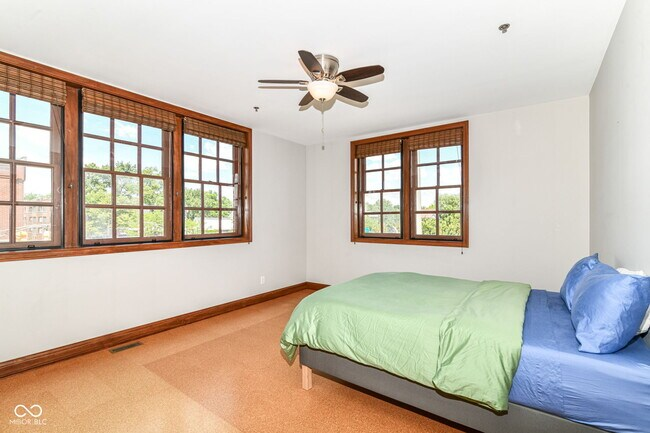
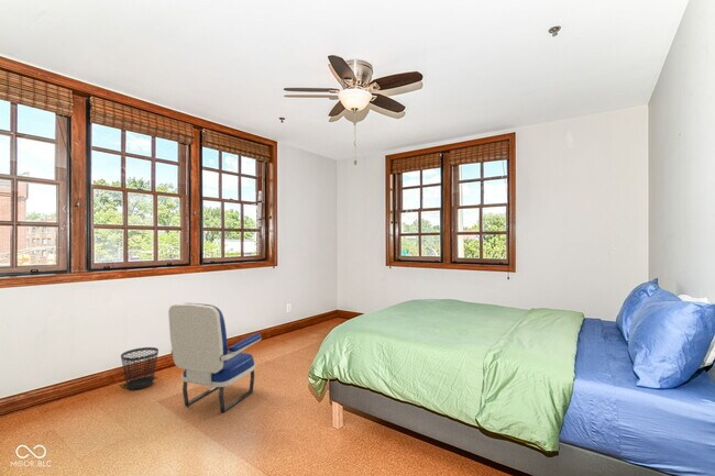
+ armchair (217, 348)
+ wastebasket (140, 368)
